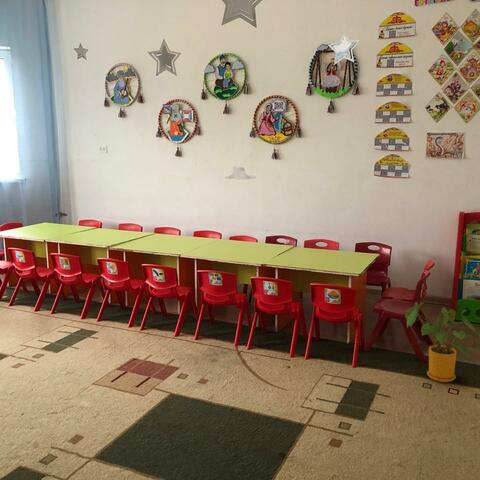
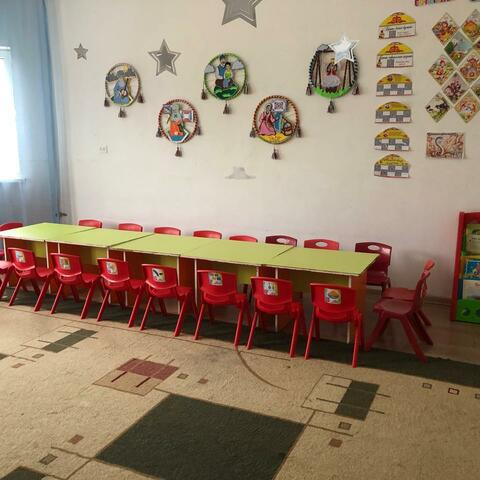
- house plant (440, 343)
